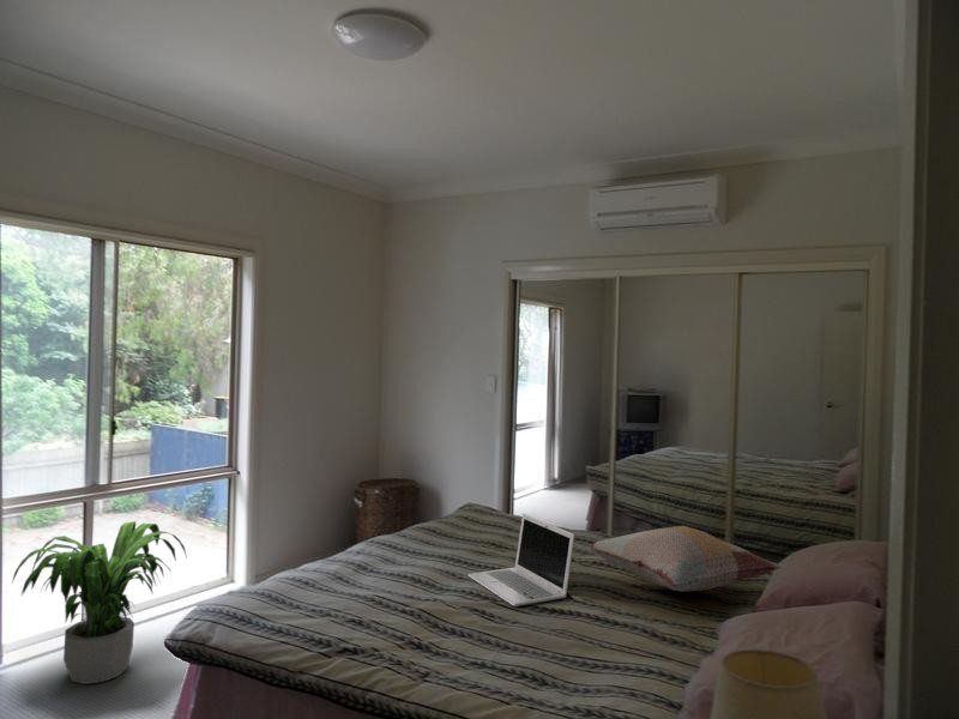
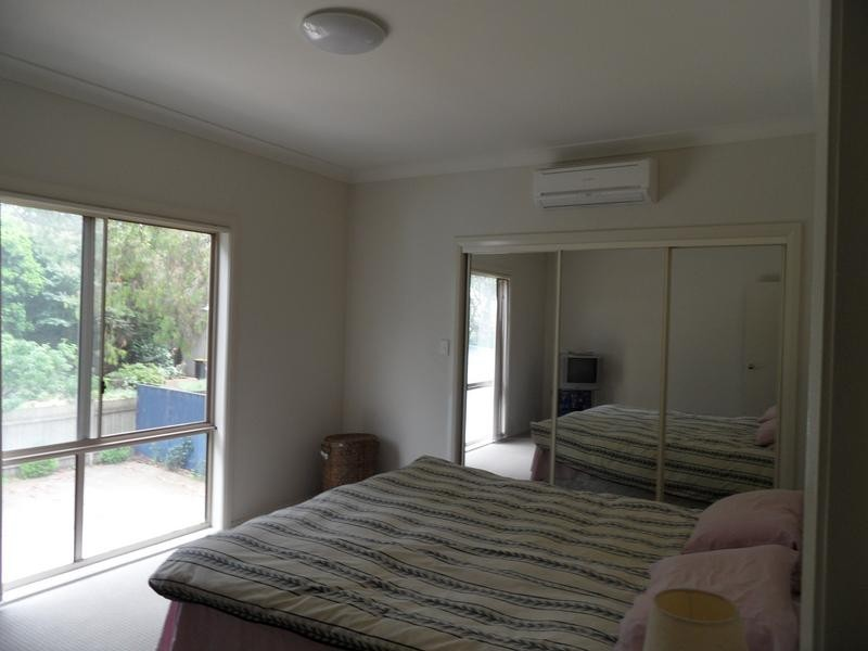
- laptop (519, 556)
- decorative pillow (680, 556)
- potted plant (107, 600)
